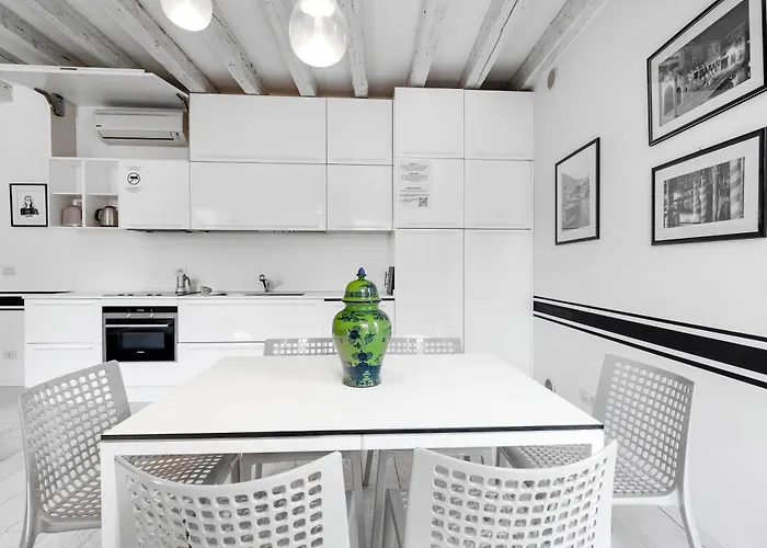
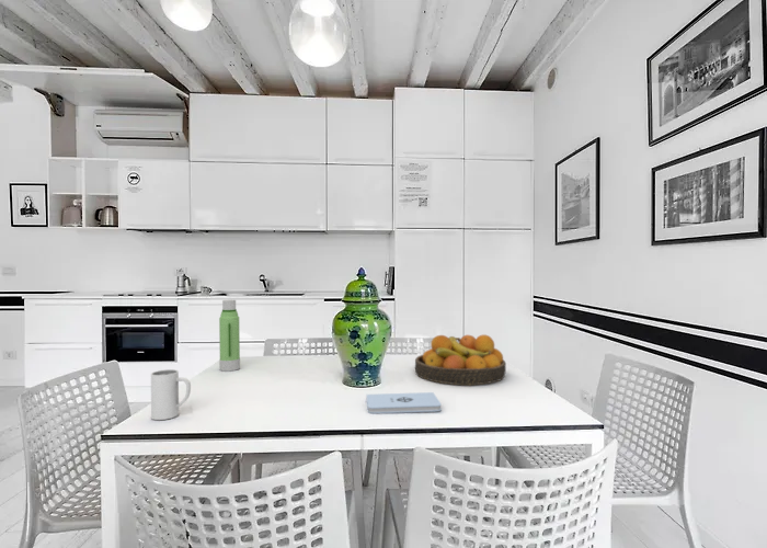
+ mug (171, 393)
+ notepad (402, 402)
+ fruit bowl (459, 353)
+ water bottle (229, 334)
